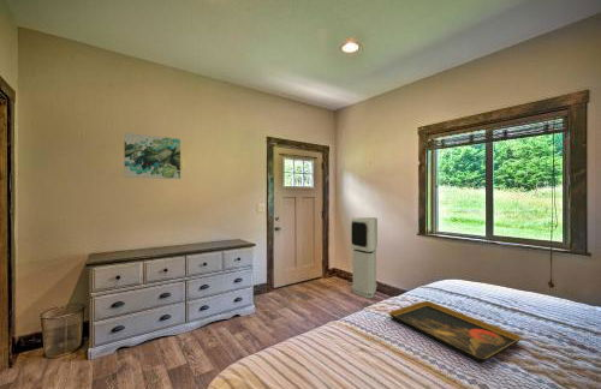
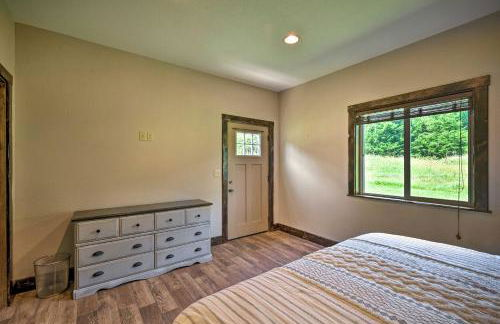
- air purifier (368, 255)
- decorative tray (448, 325)
- wall art (153, 157)
